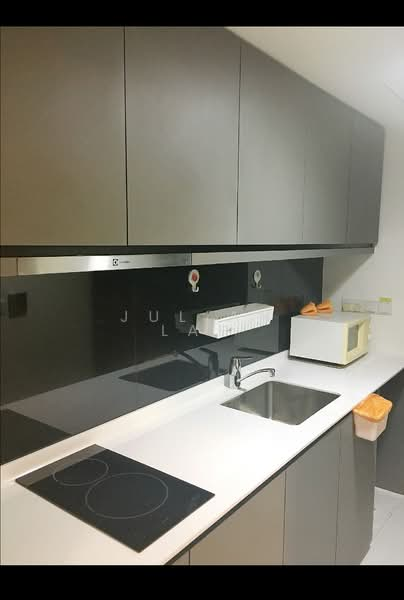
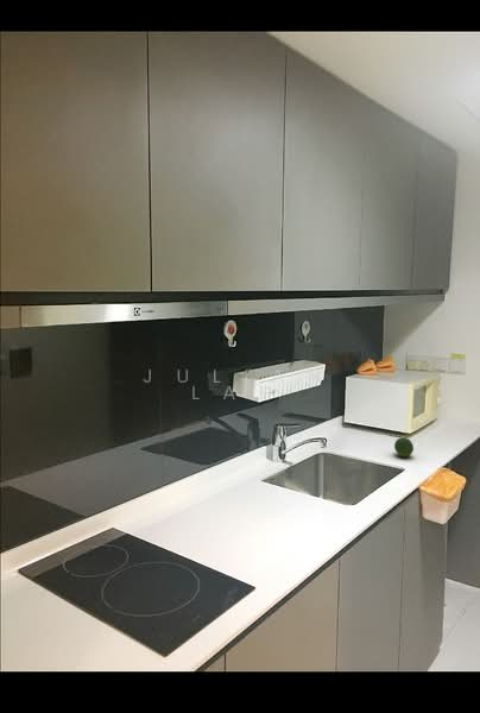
+ fruit (403, 447)
